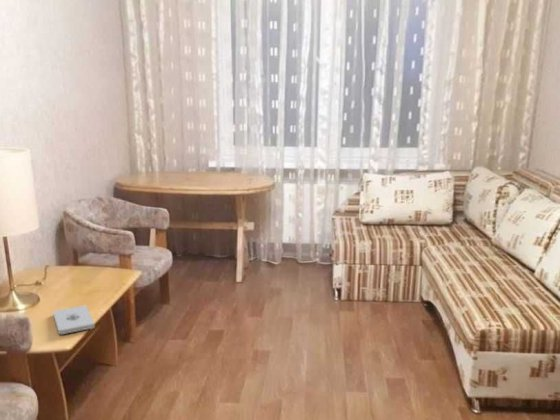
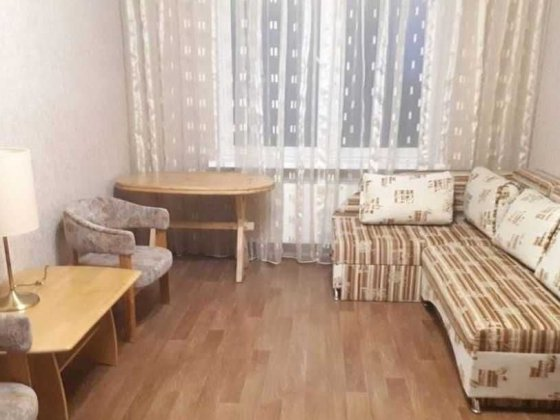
- notepad (73, 319)
